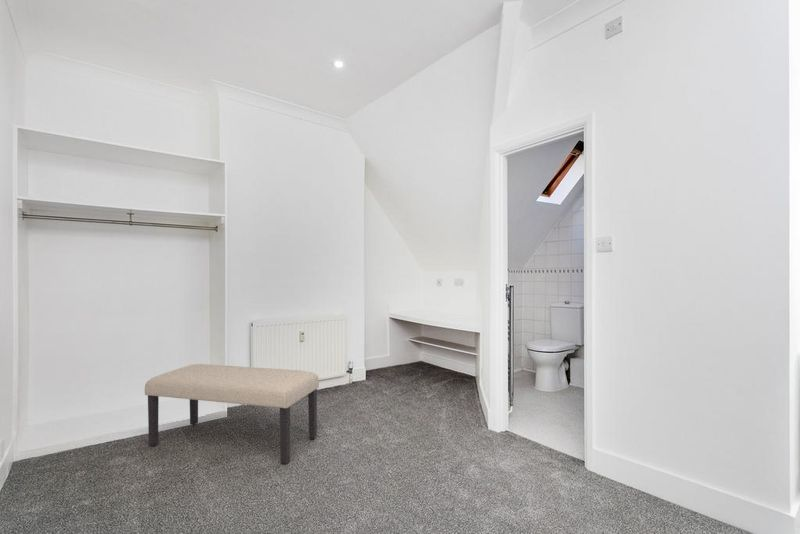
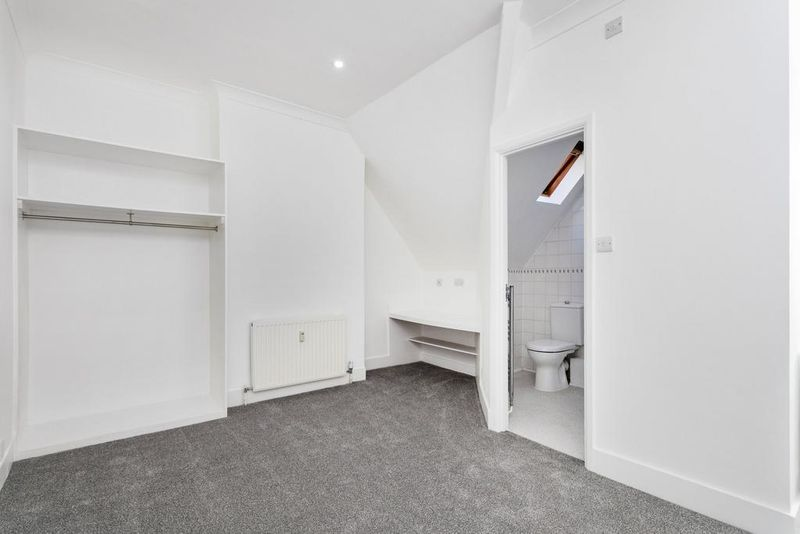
- bench (235, 403)
